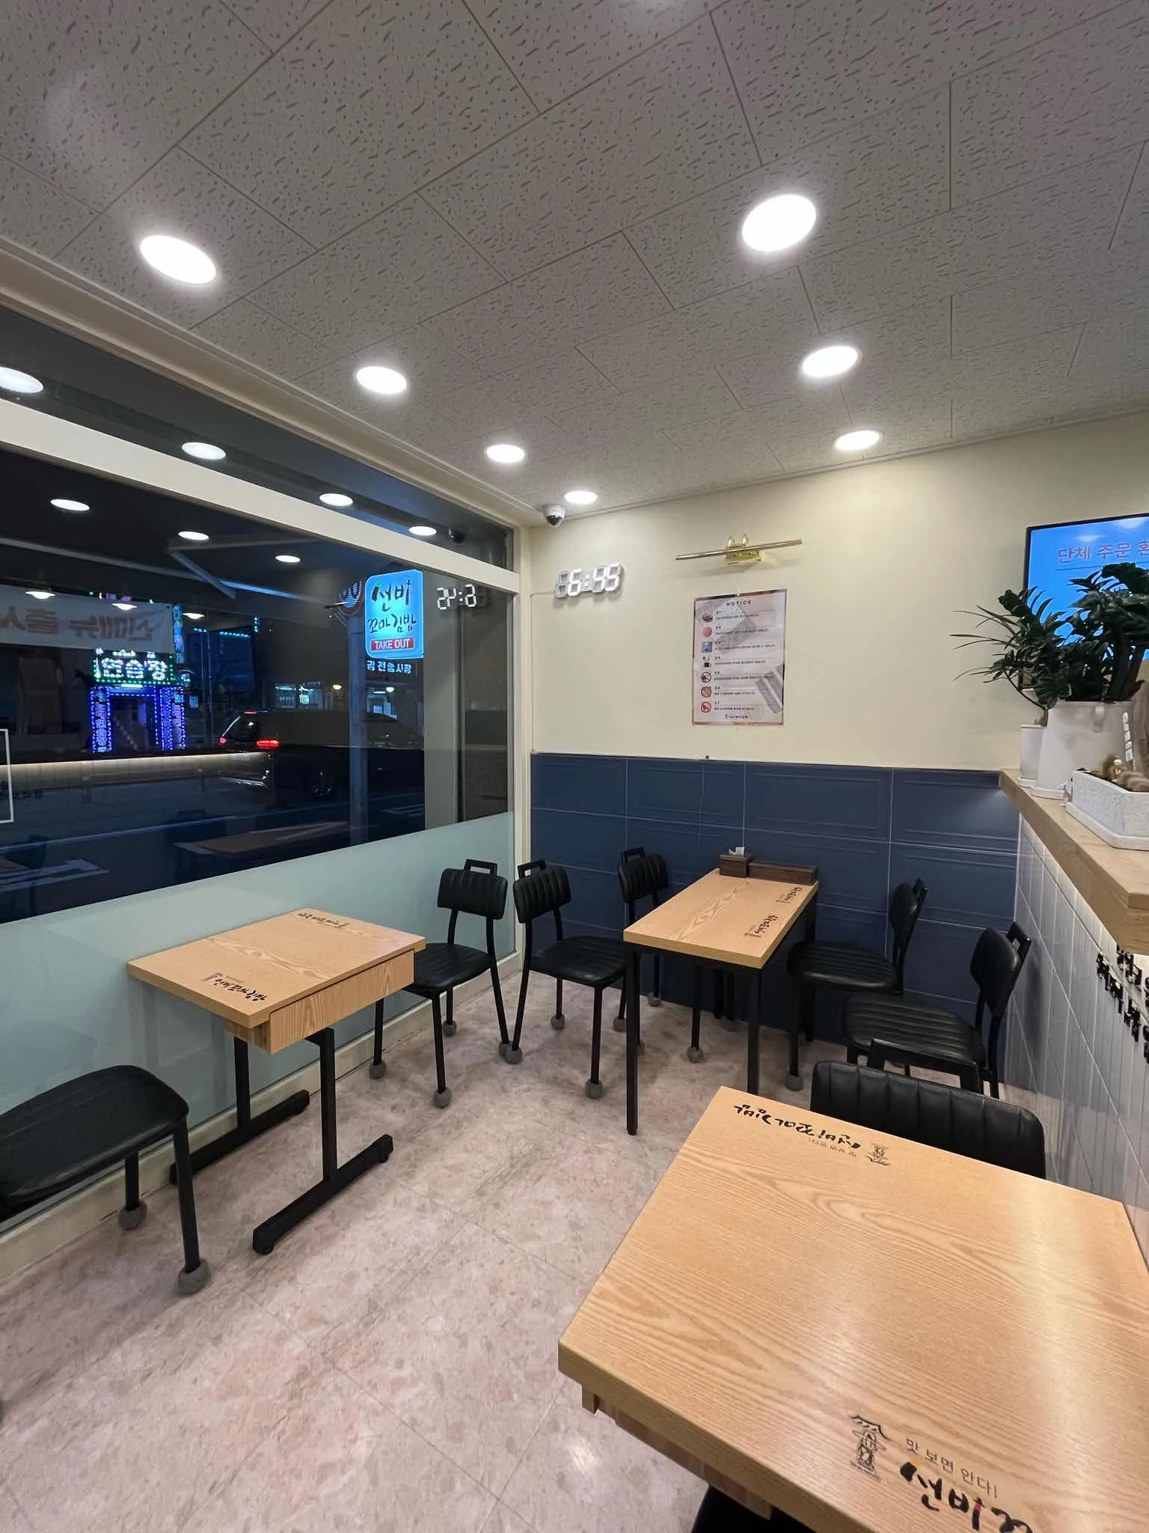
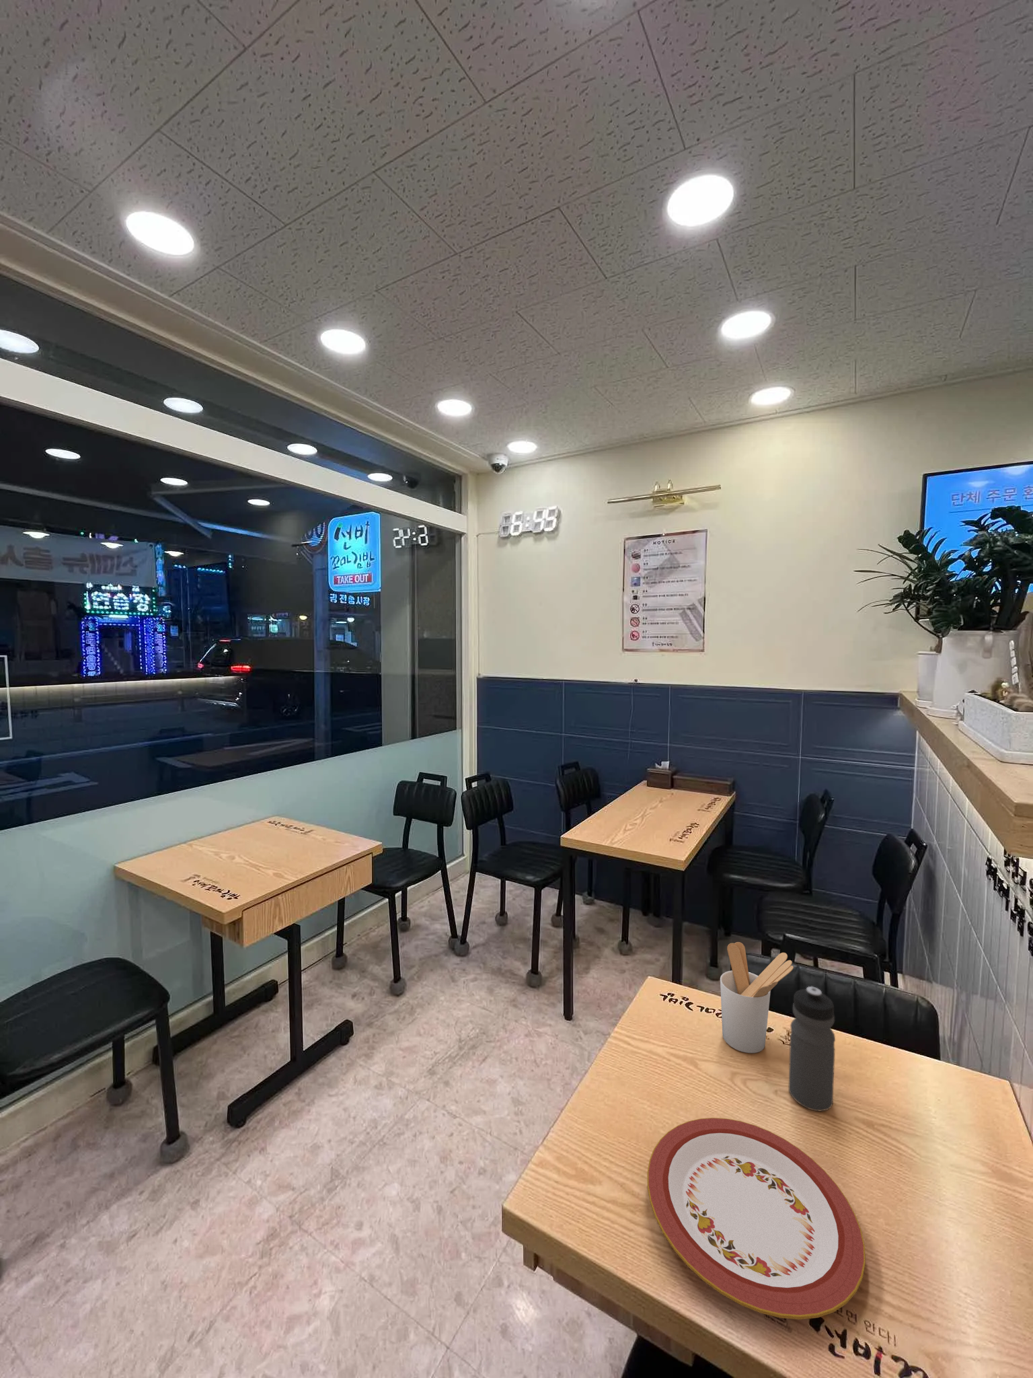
+ utensil holder (756, 997)
+ water bottle (812, 1044)
+ plate (748, 1207)
